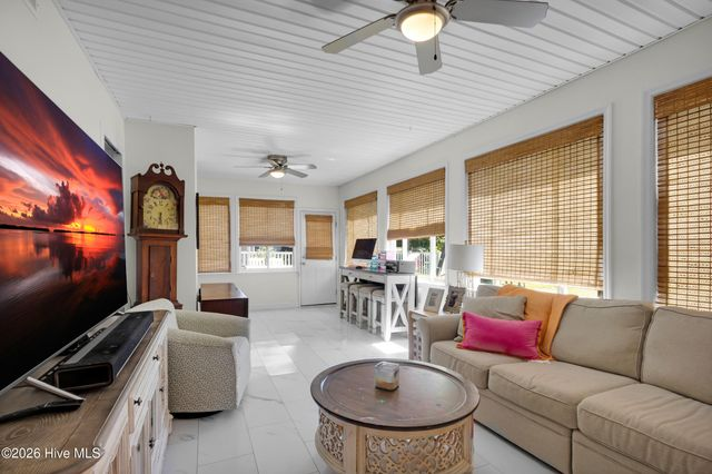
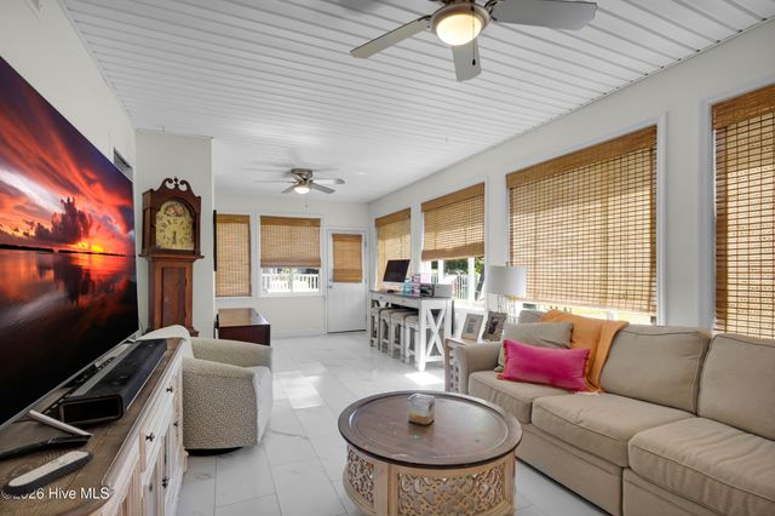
+ remote control (50, 470)
